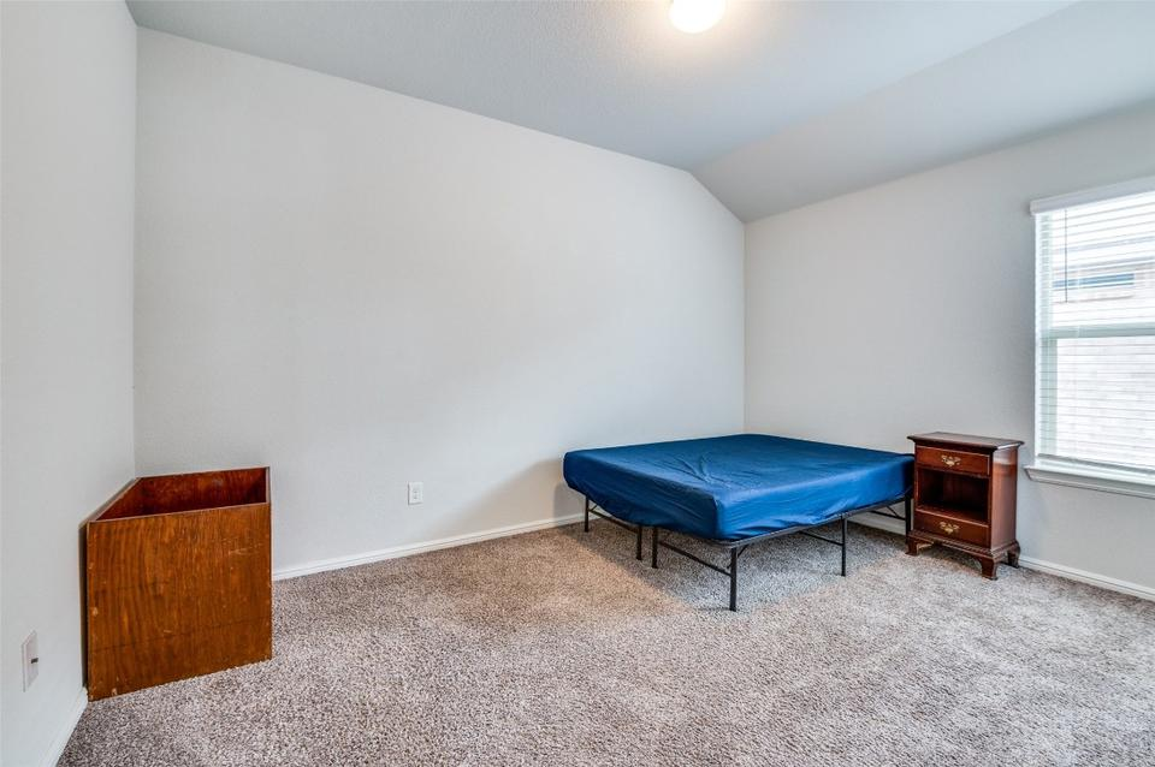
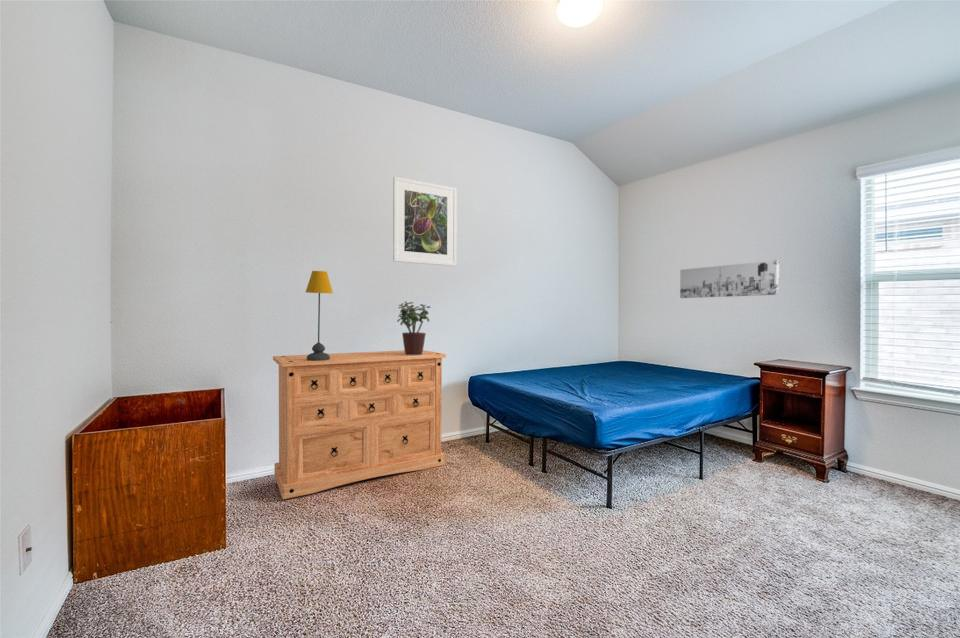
+ table lamp (318, 315)
+ potted plant (414, 327)
+ dresser (362, 412)
+ wall art (724, 281)
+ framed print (426, 223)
